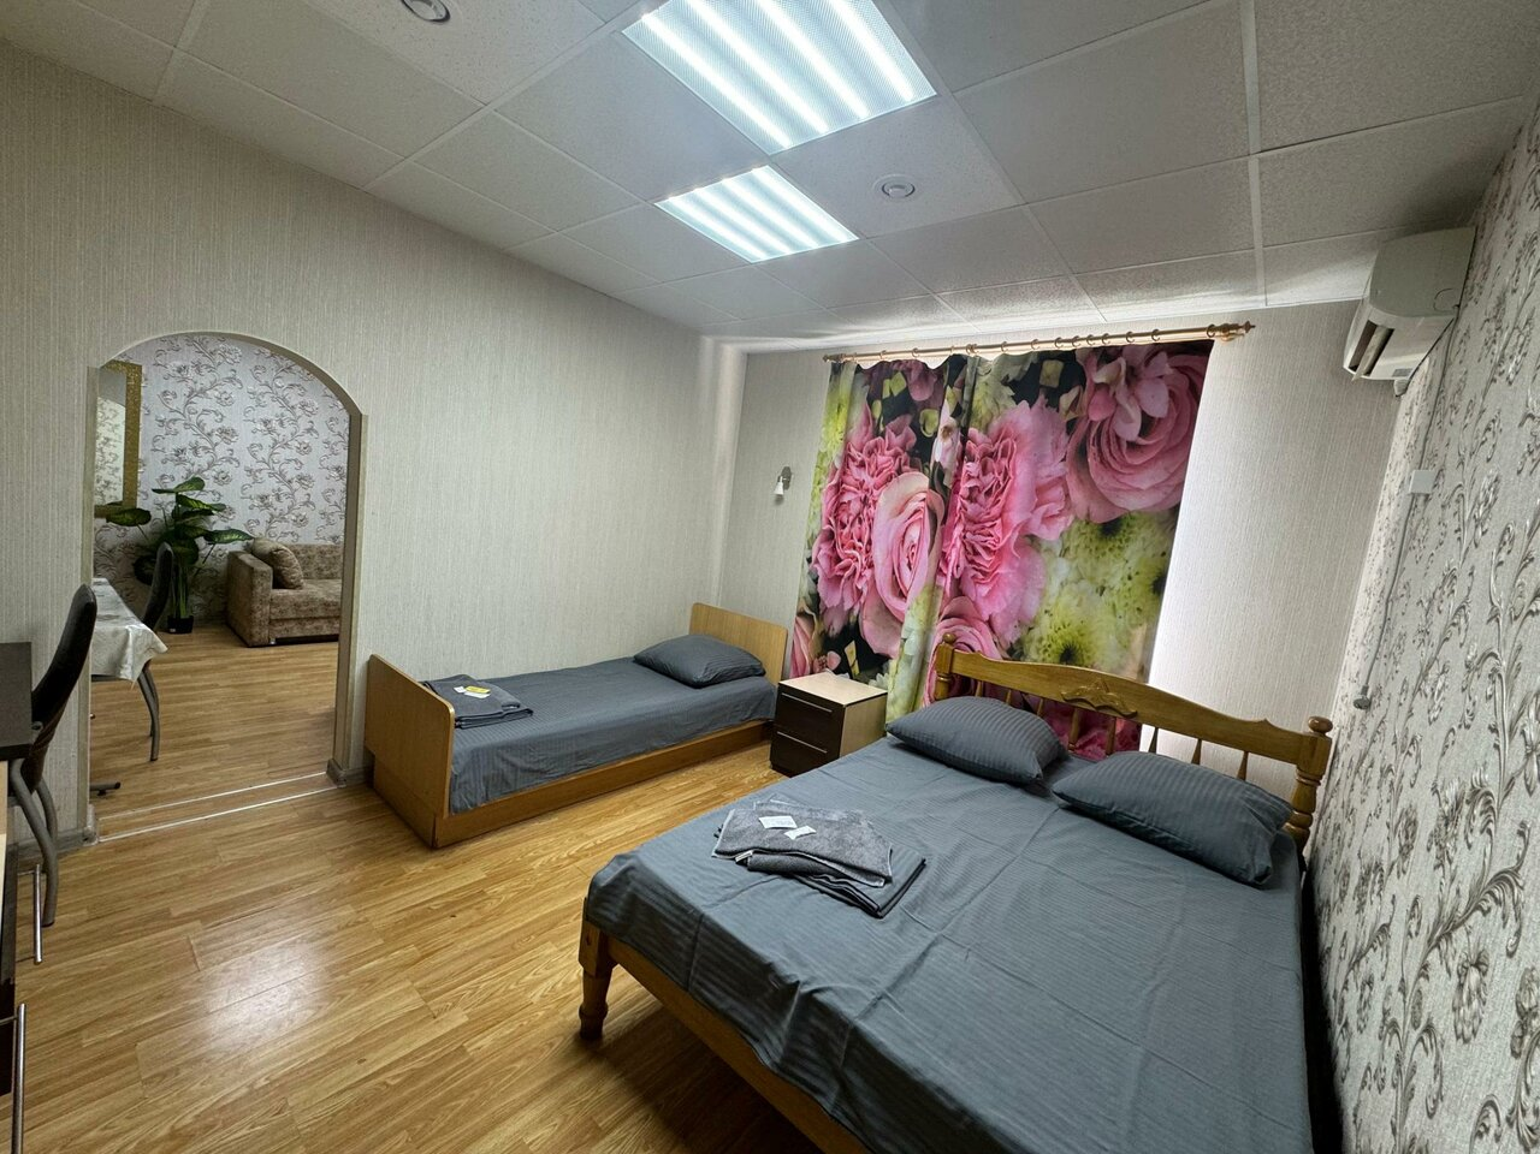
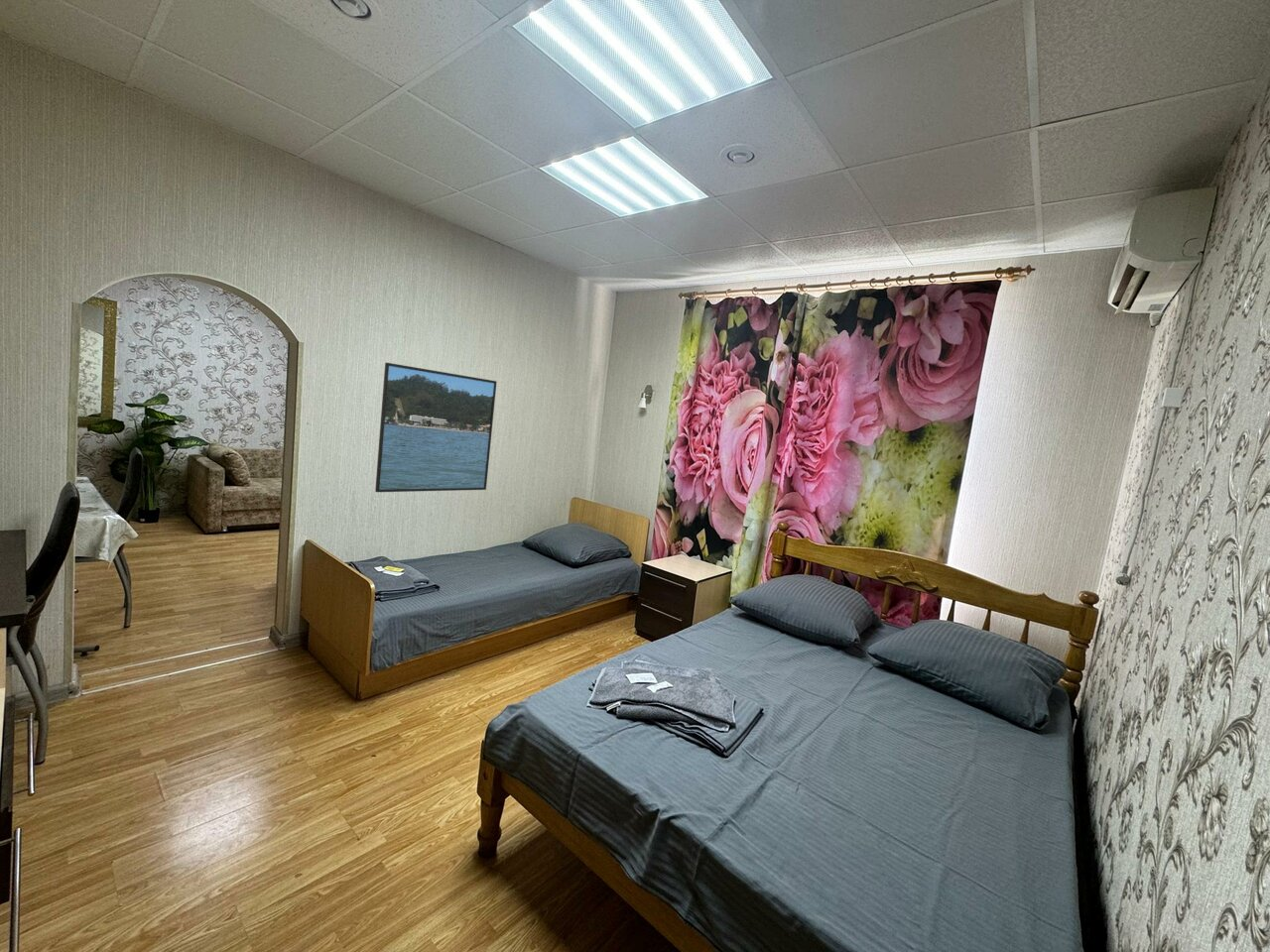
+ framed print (441, 431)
